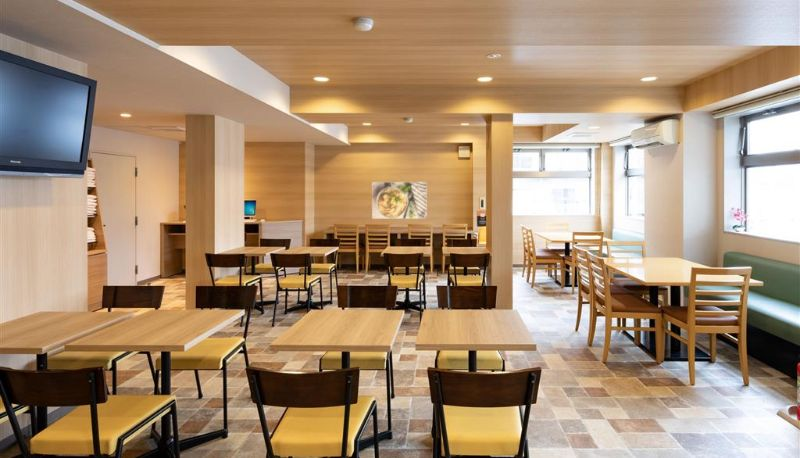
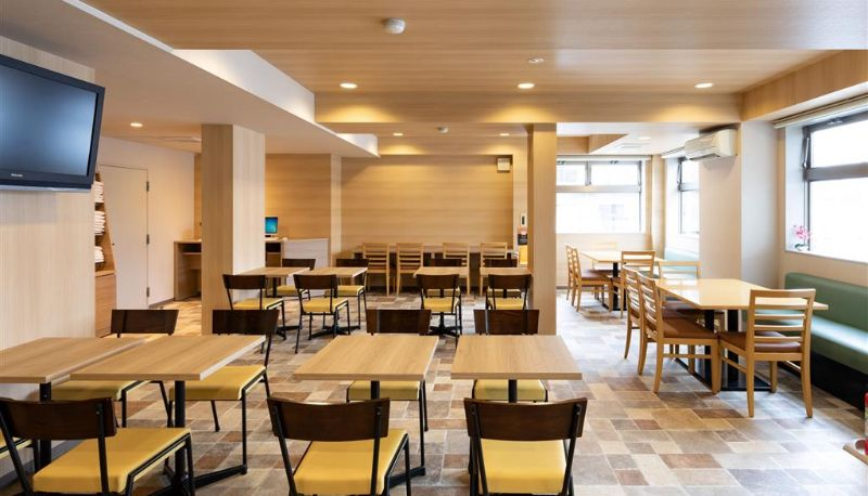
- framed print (399, 200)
